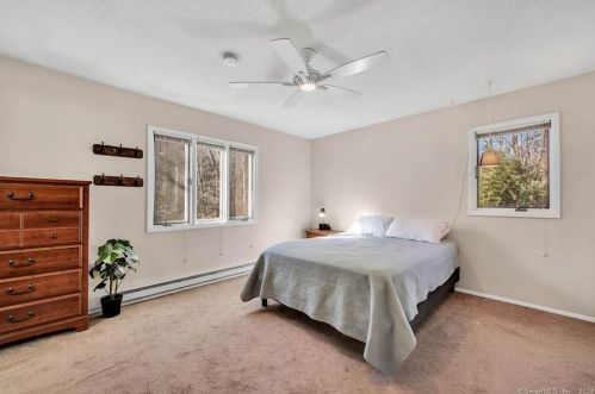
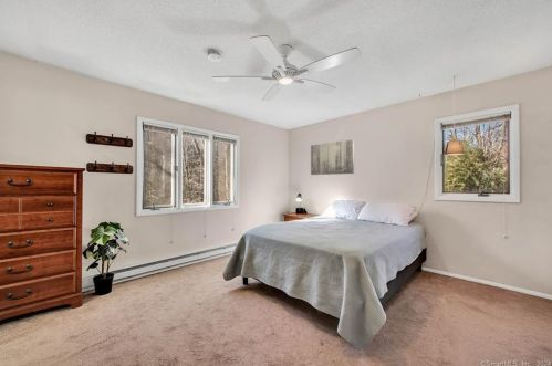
+ wall art (331, 158)
